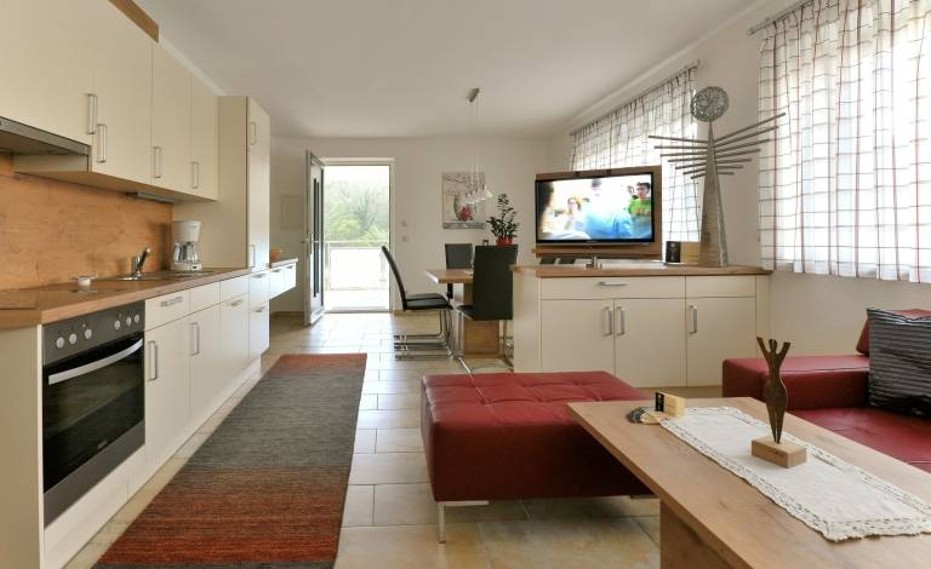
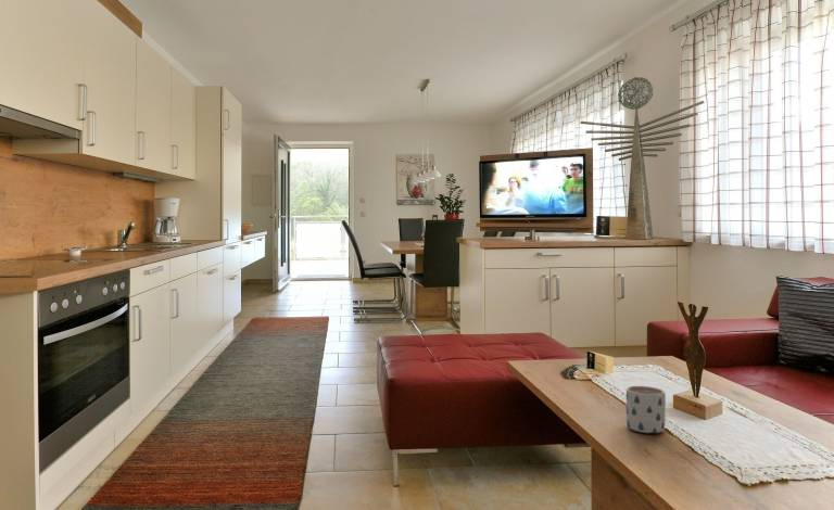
+ mug (642, 407)
